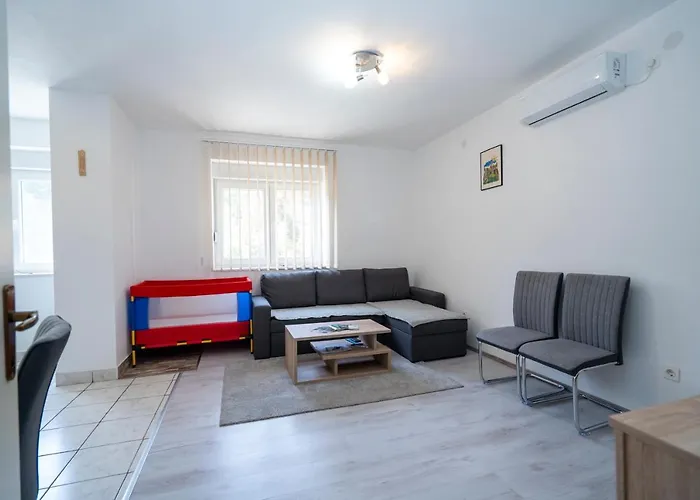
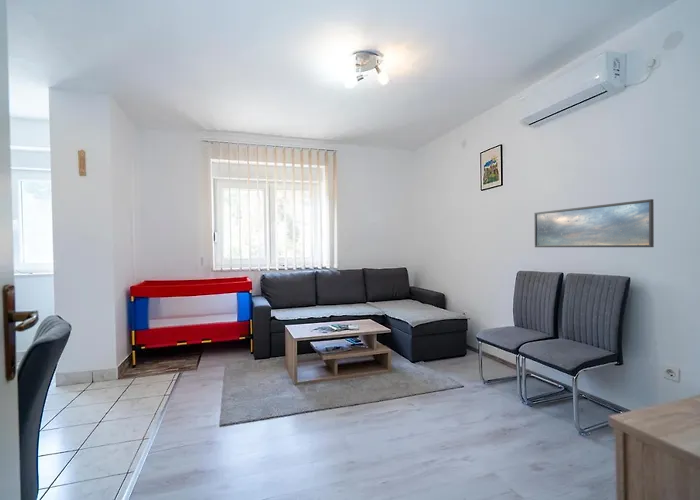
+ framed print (584, 227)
